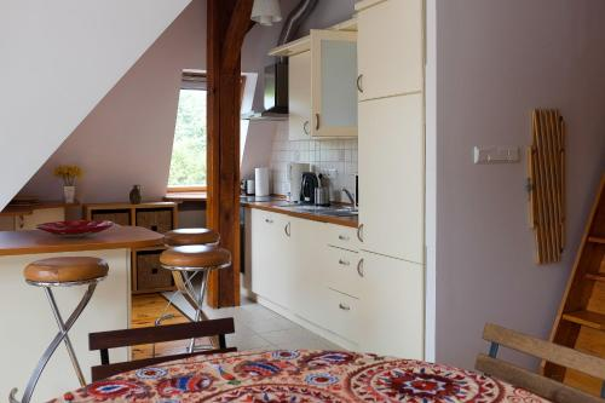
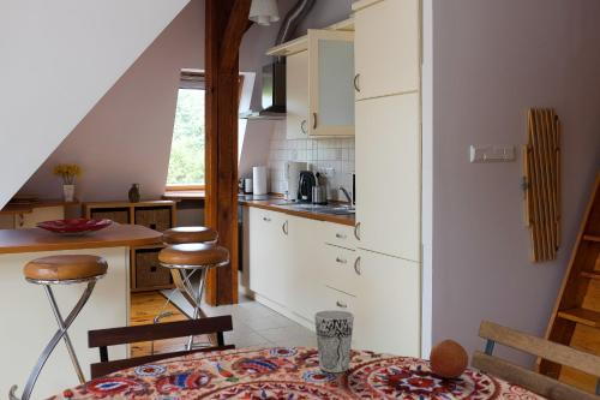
+ cup (334, 341)
+ fruit (448, 358)
